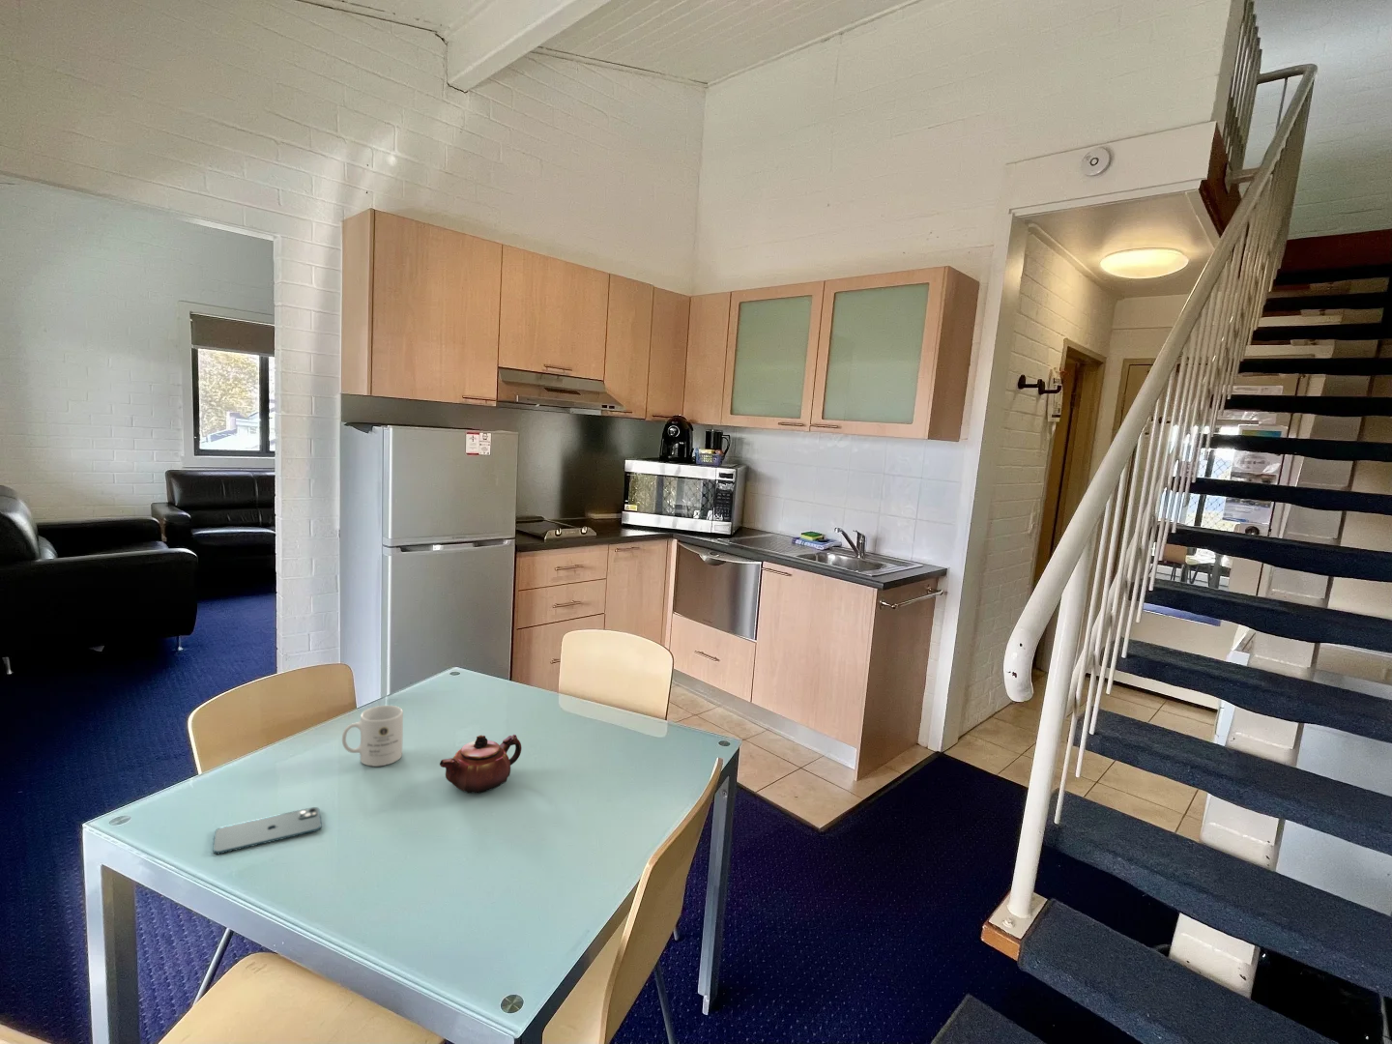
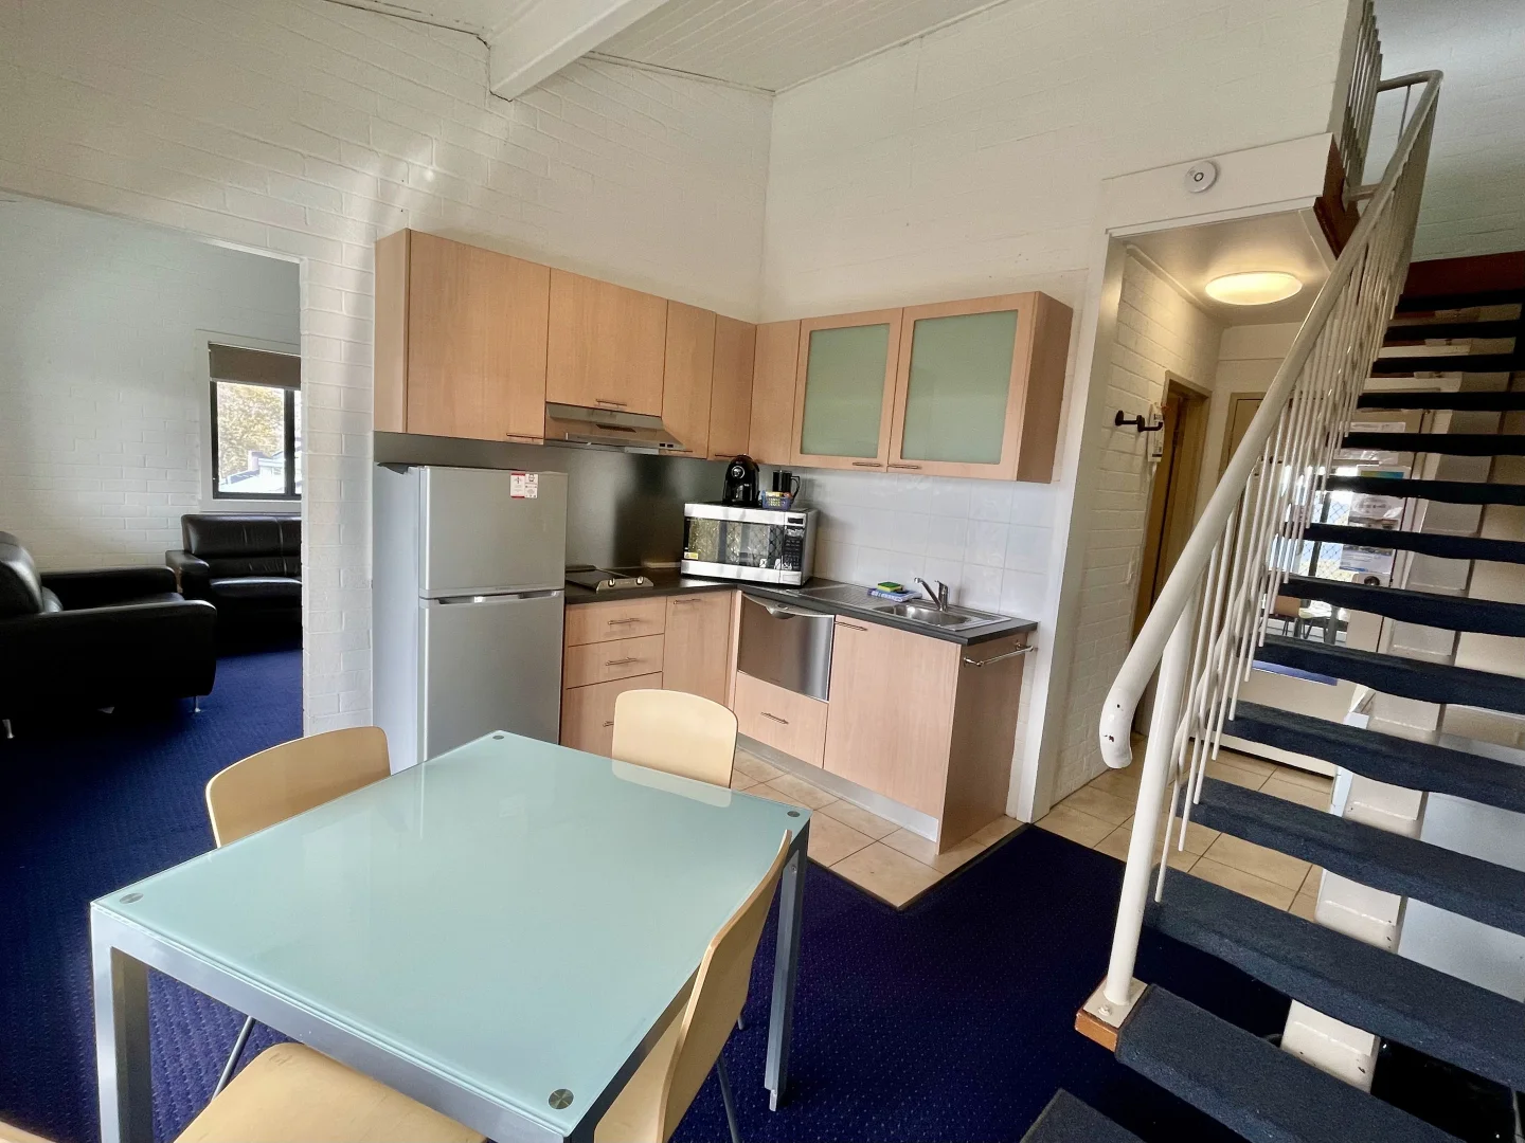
- smartphone (269, 828)
- teapot (482, 758)
- mug (373, 736)
